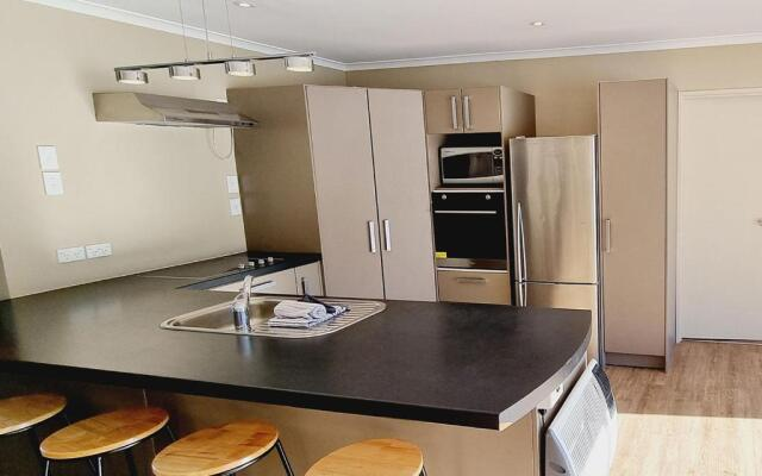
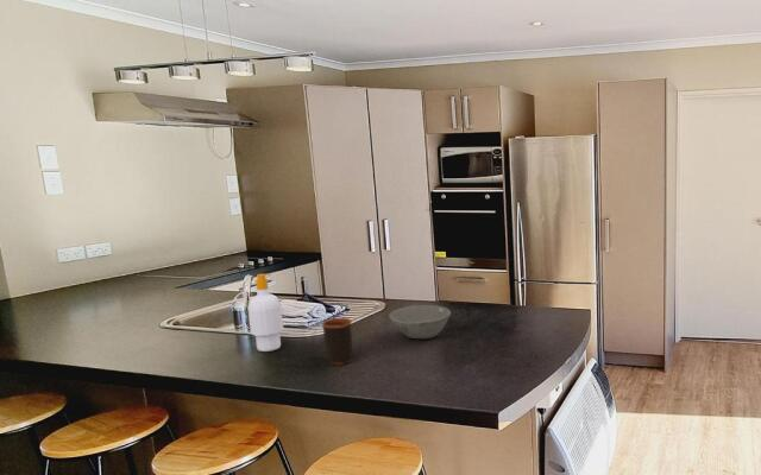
+ soap bottle (264, 311)
+ bowl (420, 324)
+ mug (335, 340)
